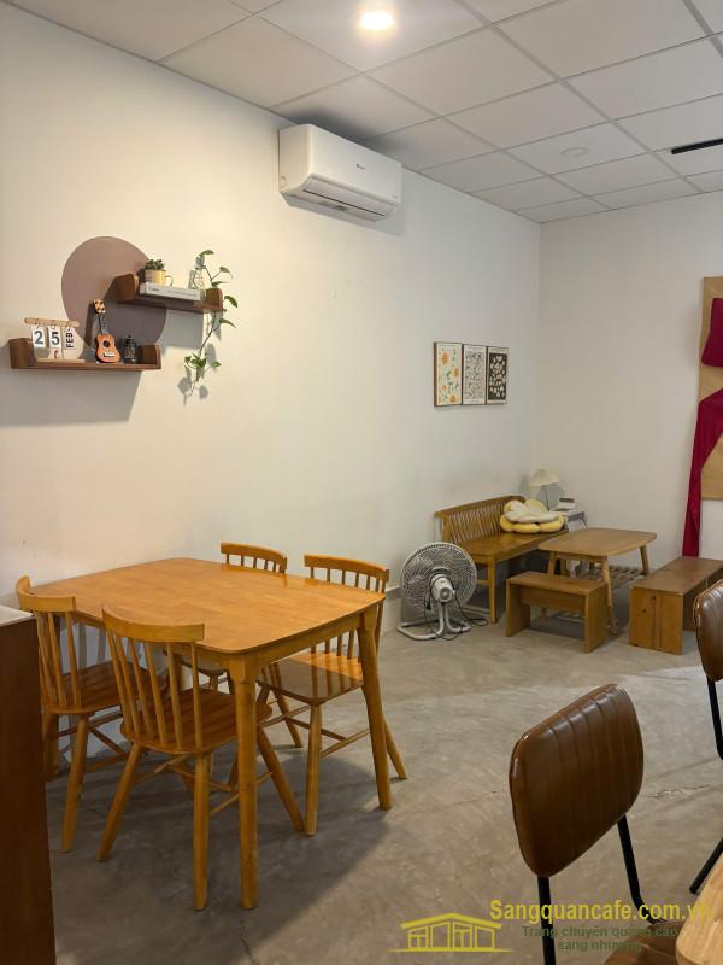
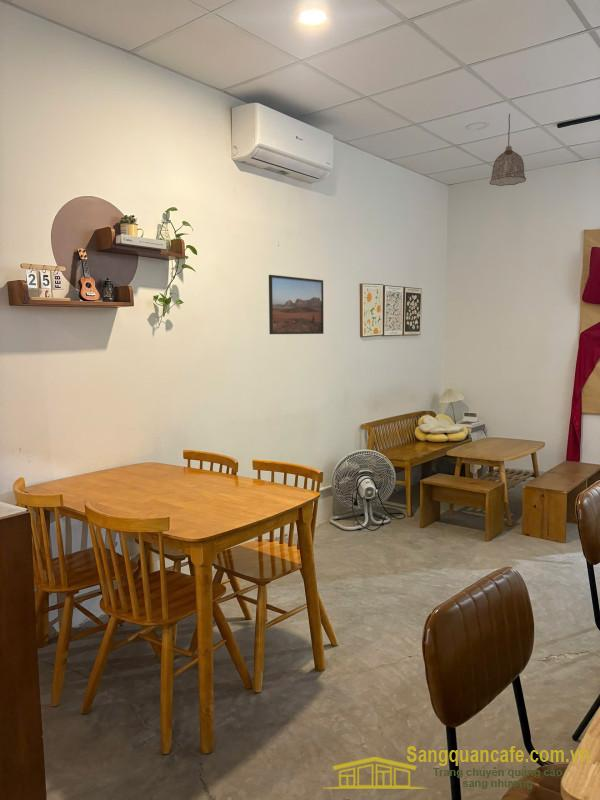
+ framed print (297, 306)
+ pendant lamp (508, 148)
